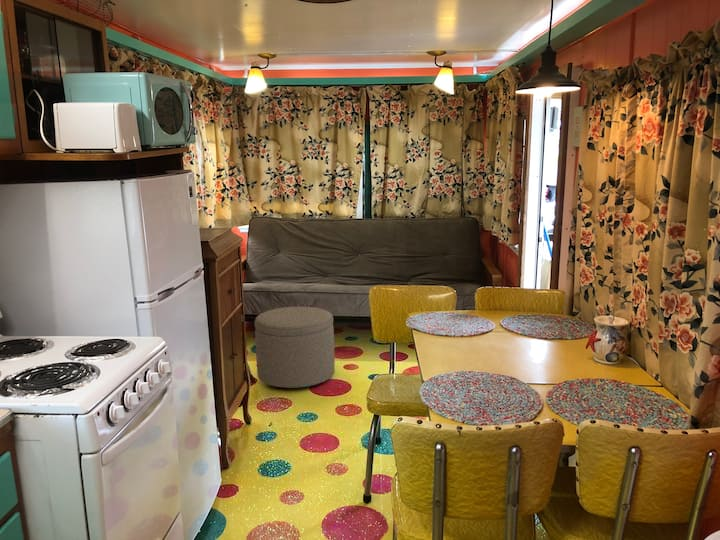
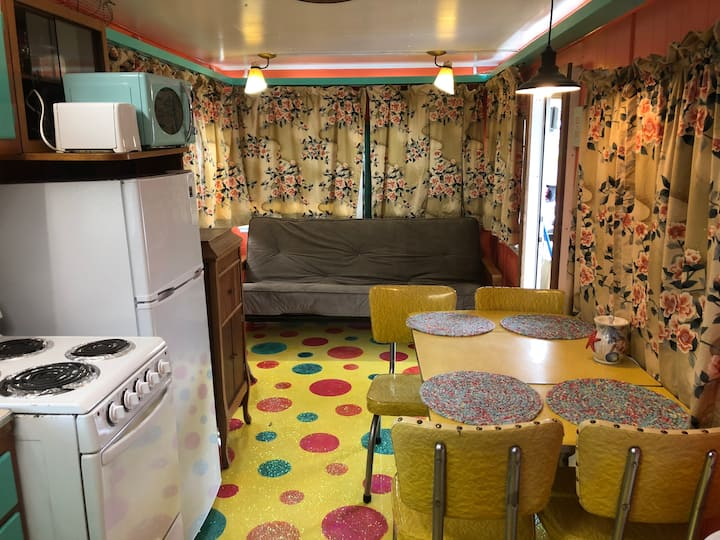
- ottoman (295, 345)
